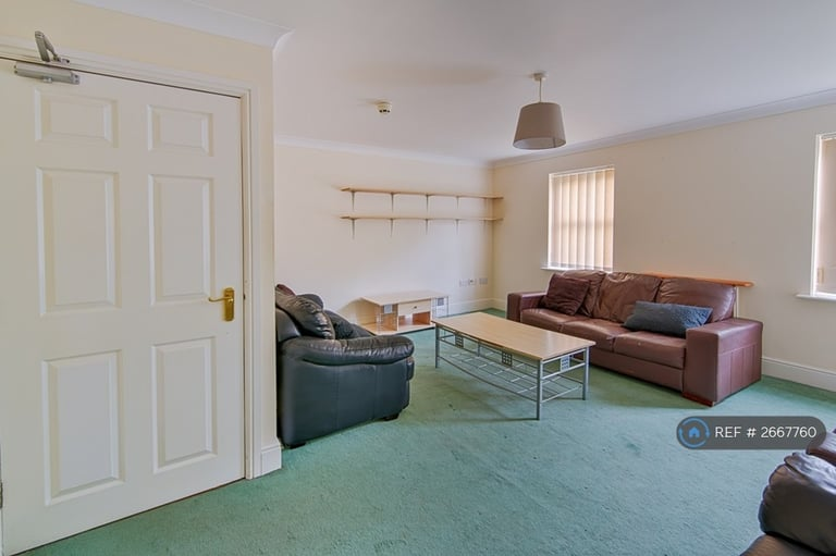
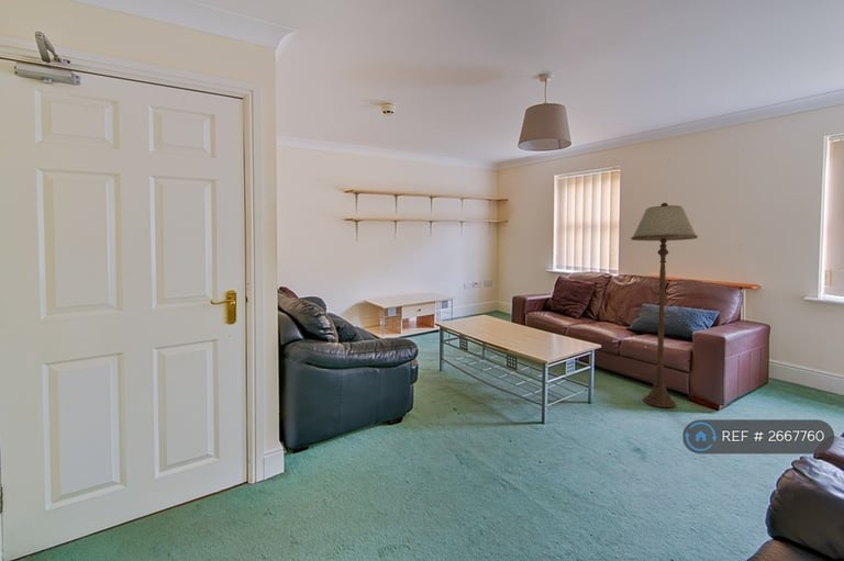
+ floor lamp (660, 303)
